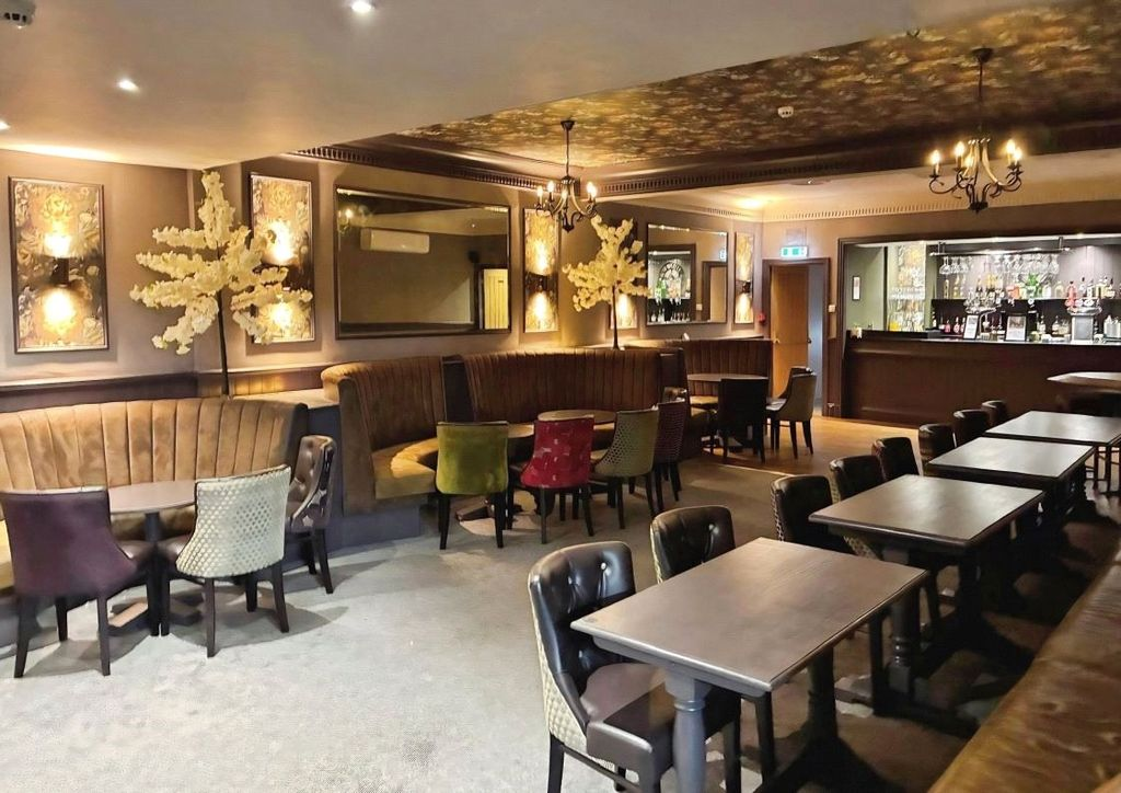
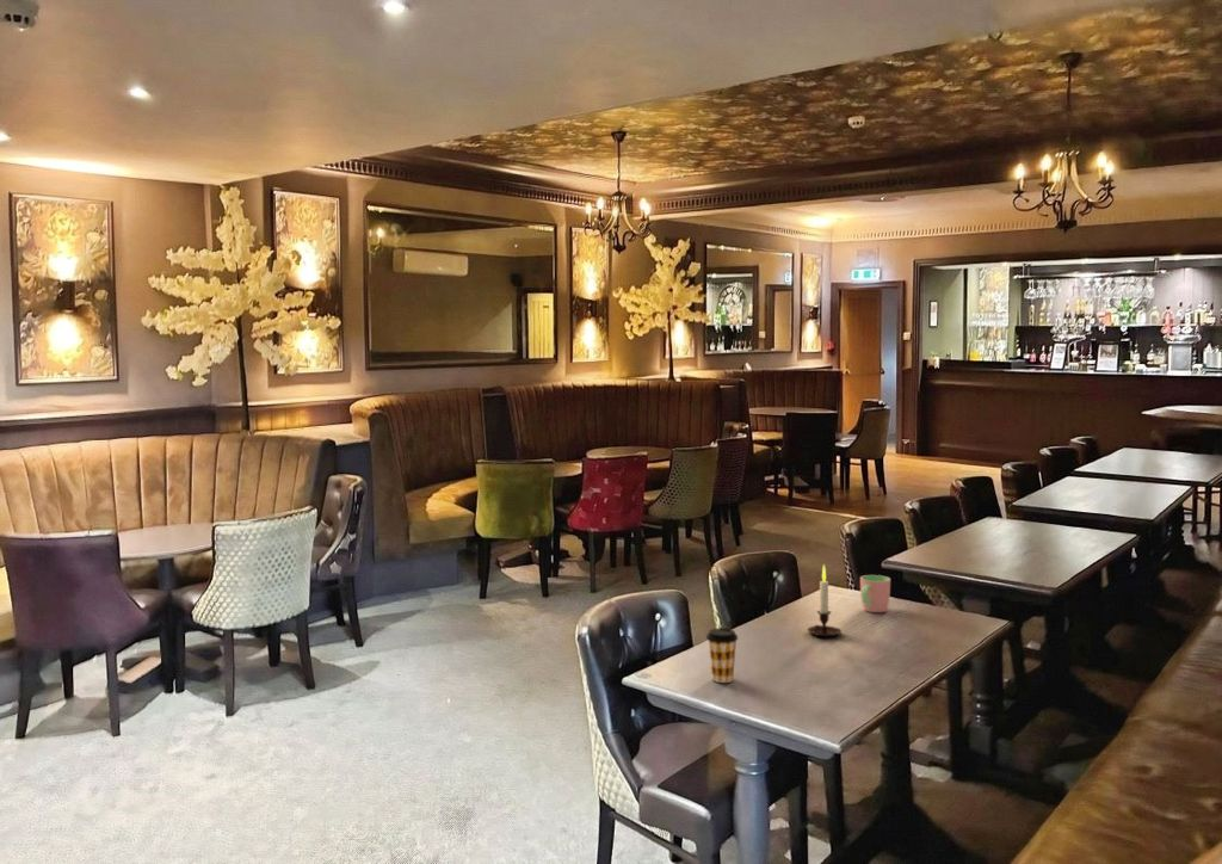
+ cup (872, 594)
+ coffee cup (722, 655)
+ candle (822, 599)
